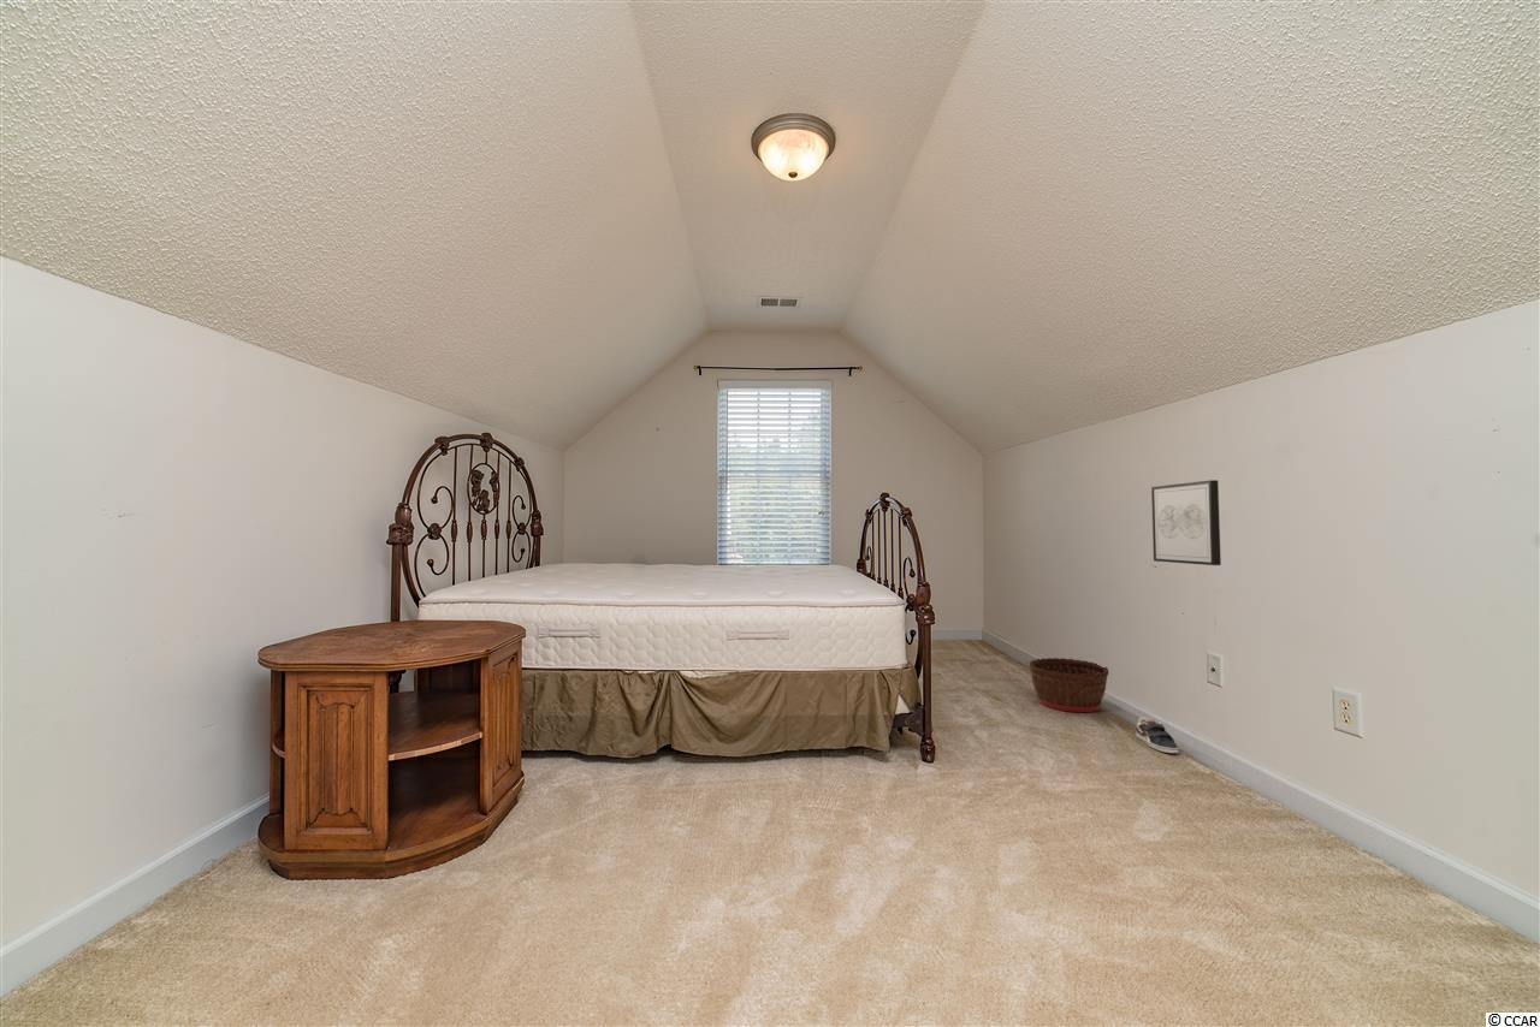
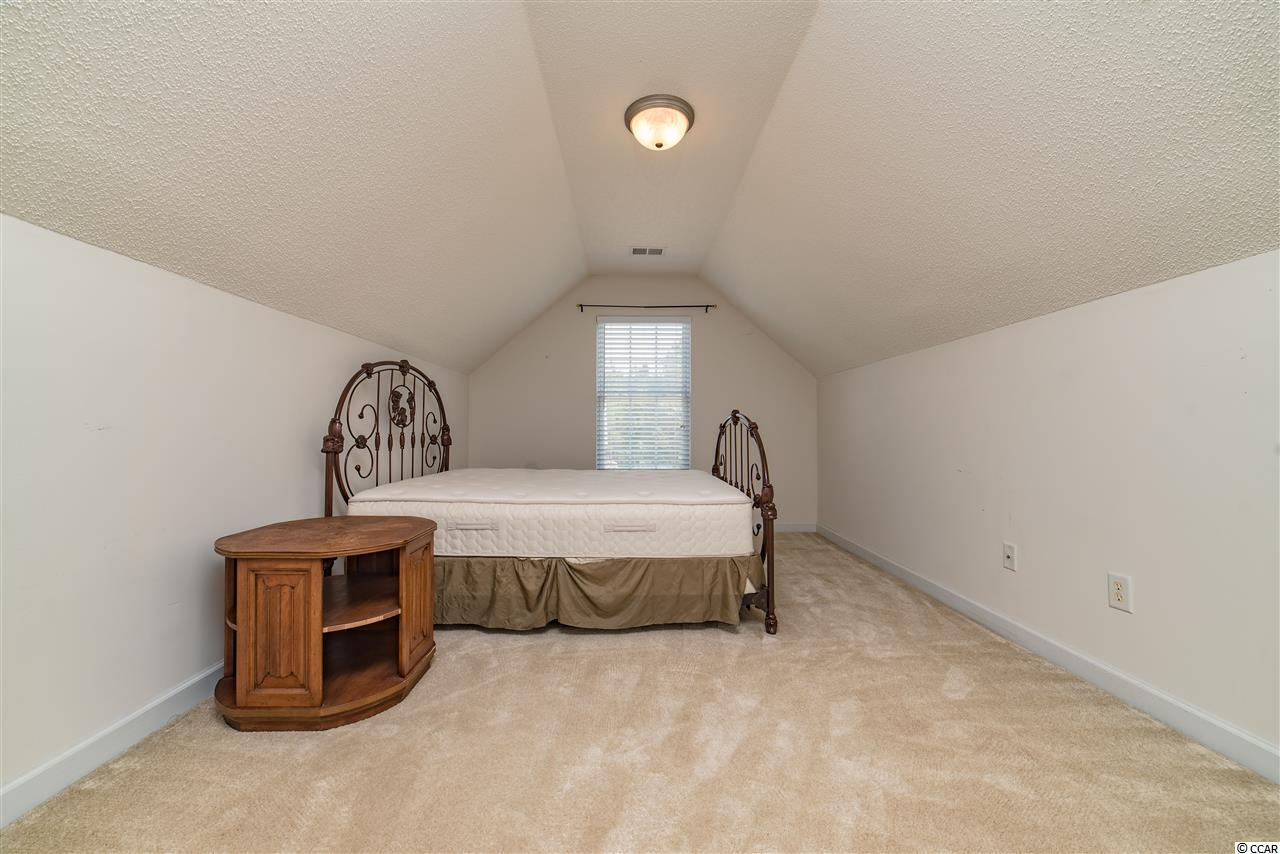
- wall art (1183, 523)
- sneaker (1155, 734)
- basket (1067, 684)
